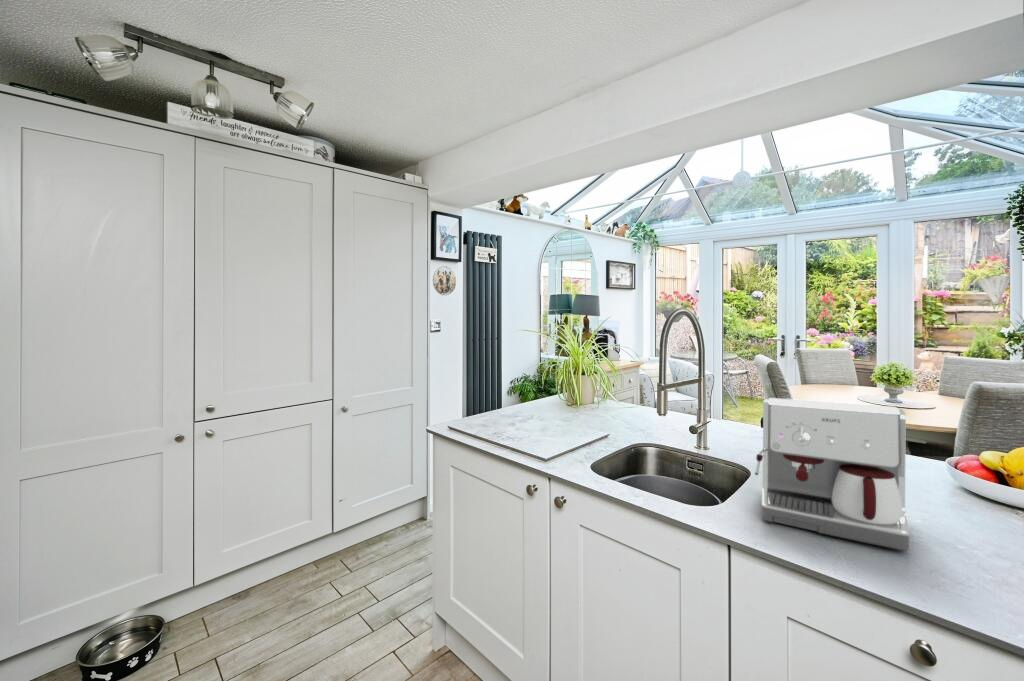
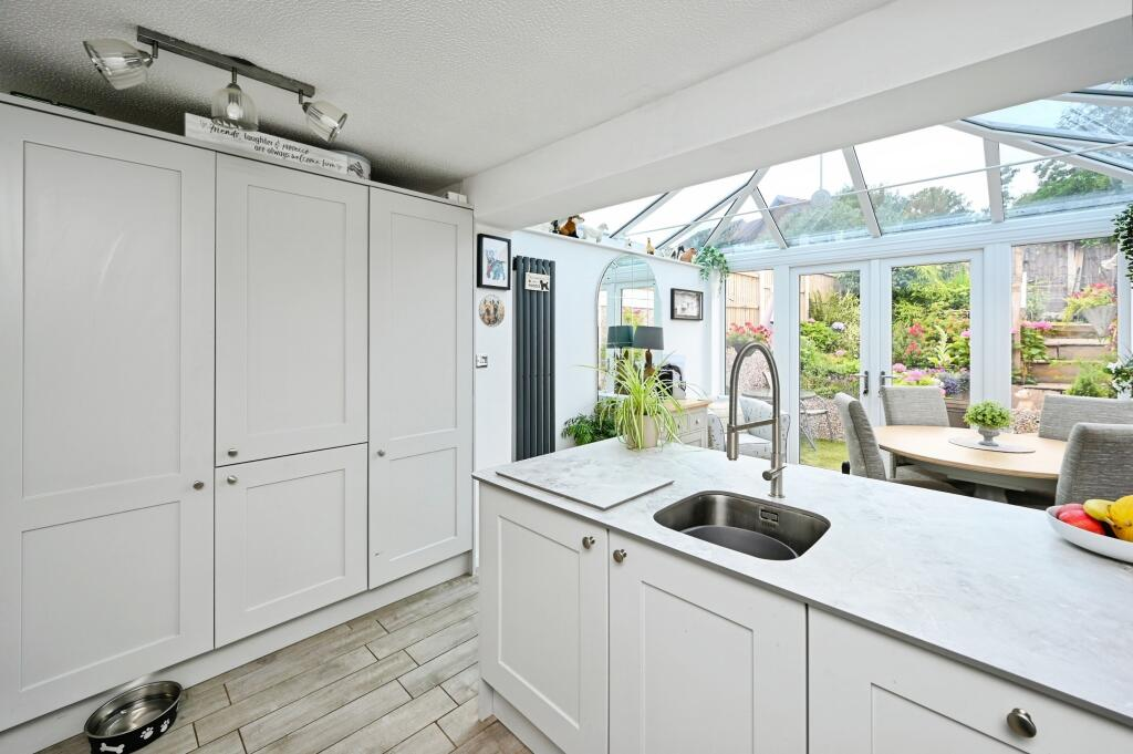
- coffee maker (828, 462)
